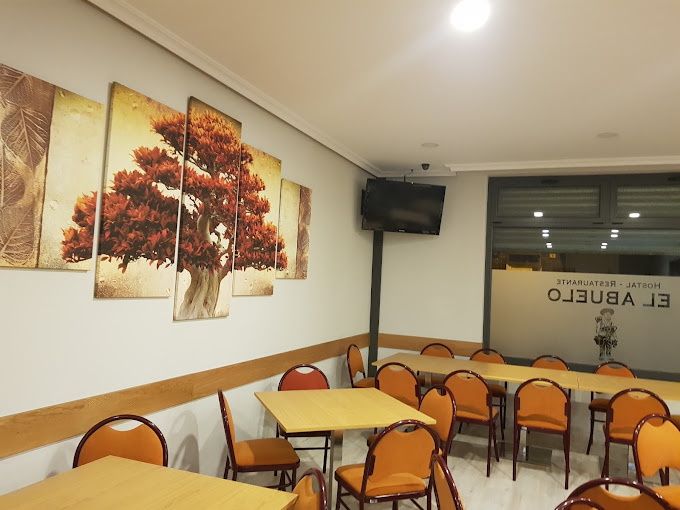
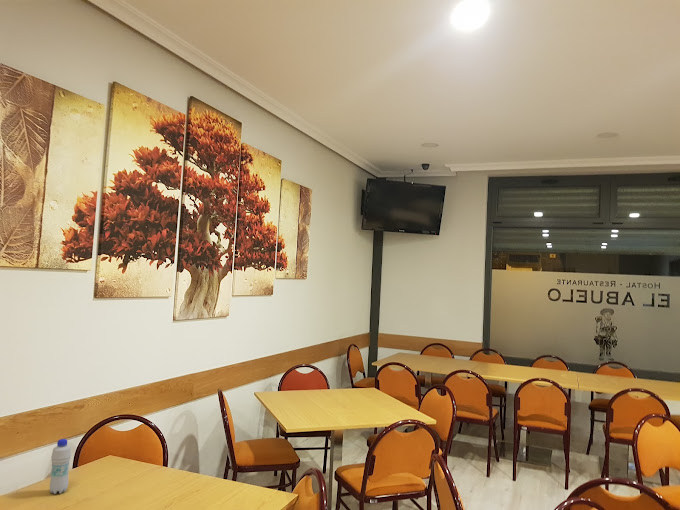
+ bottle (60, 465)
